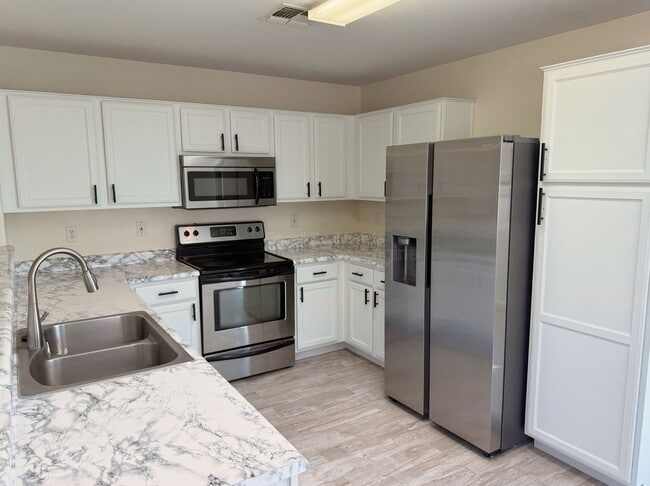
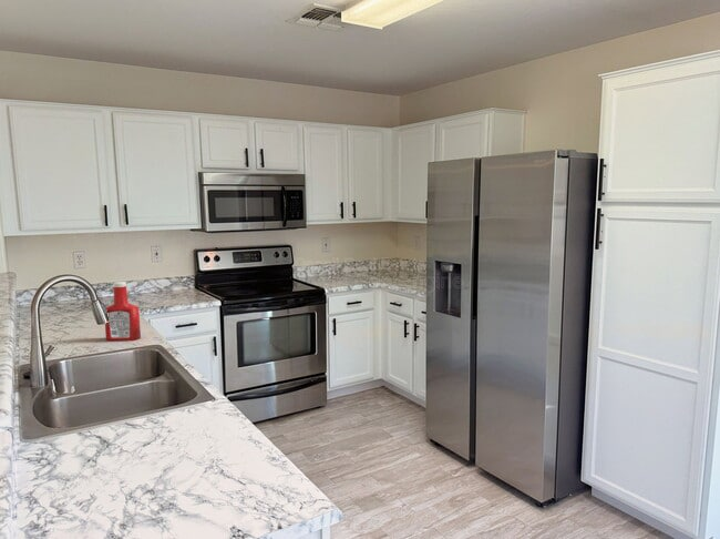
+ soap bottle (121, 311)
